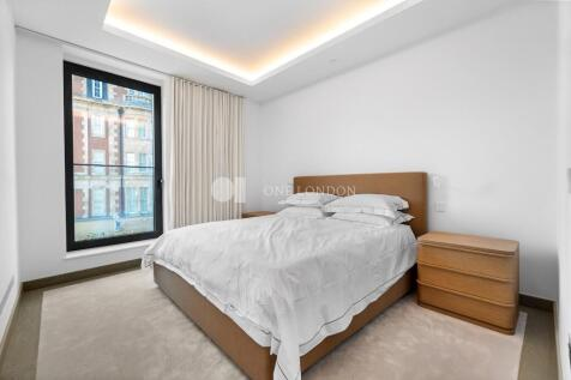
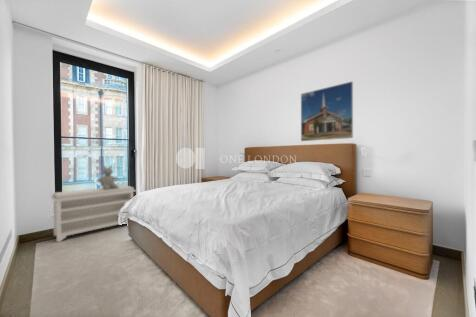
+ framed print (324, 114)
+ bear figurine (109, 177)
+ bench (96, 209)
